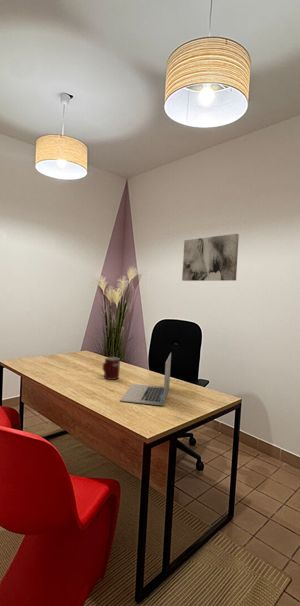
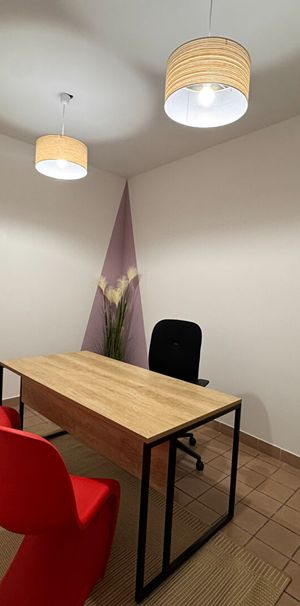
- mug (110, 368)
- laptop (147, 385)
- wall art (208, 259)
